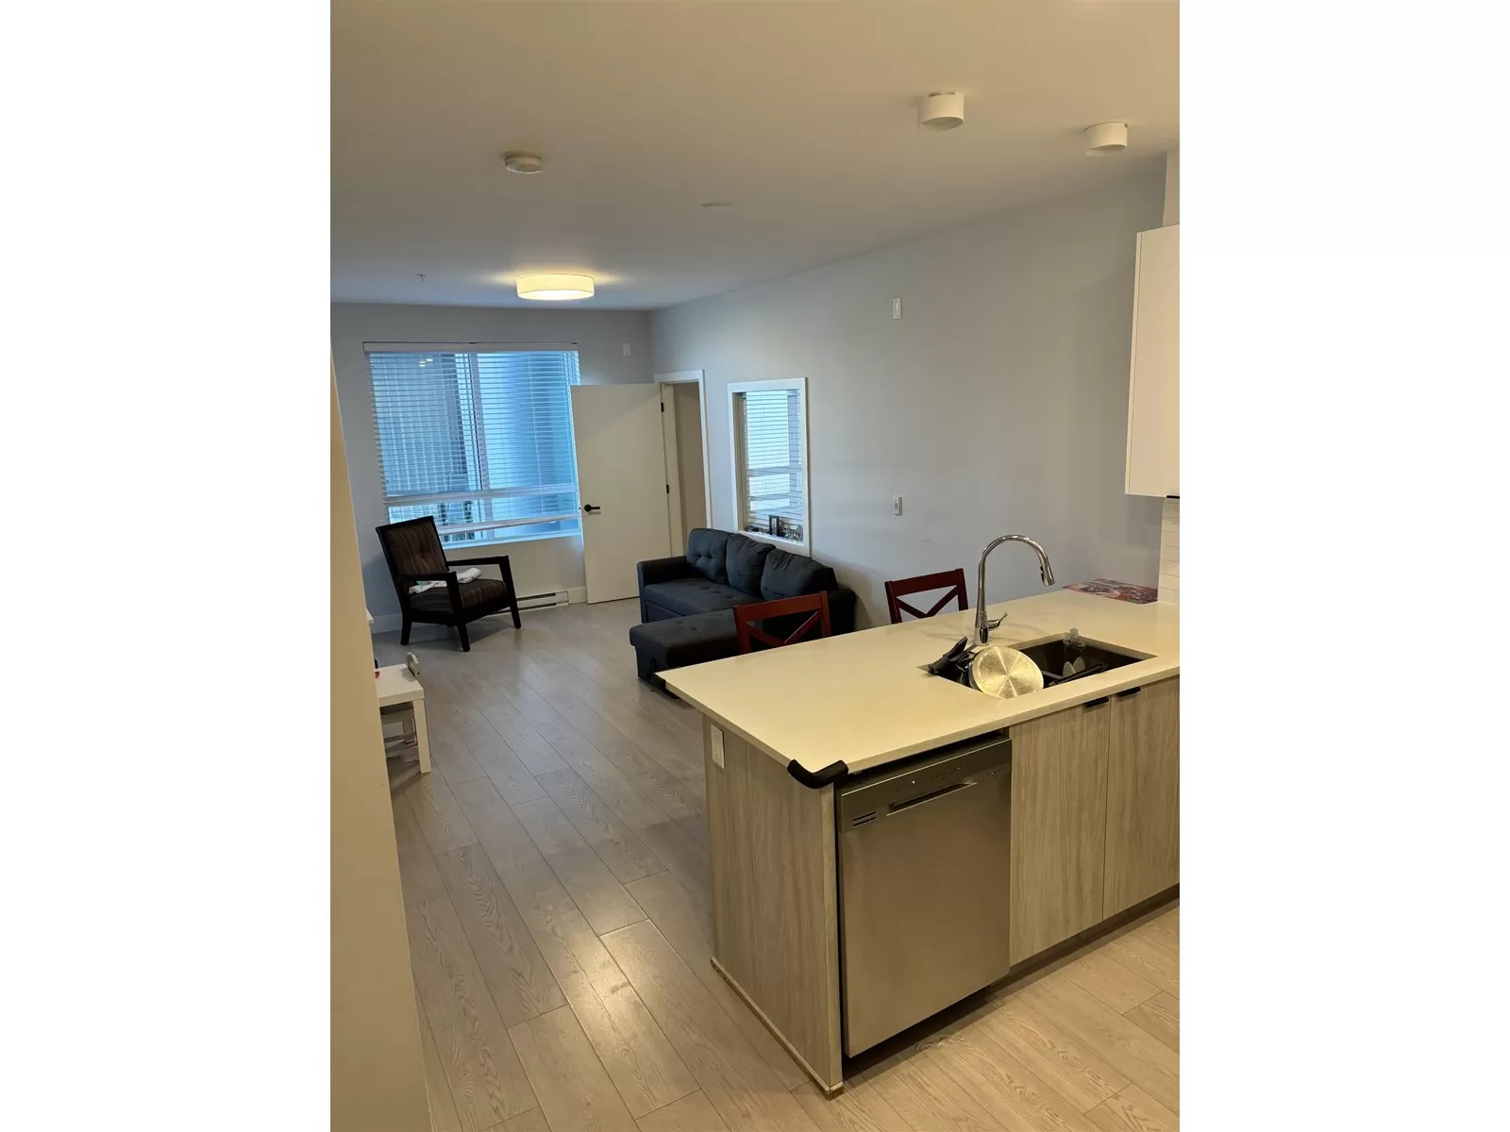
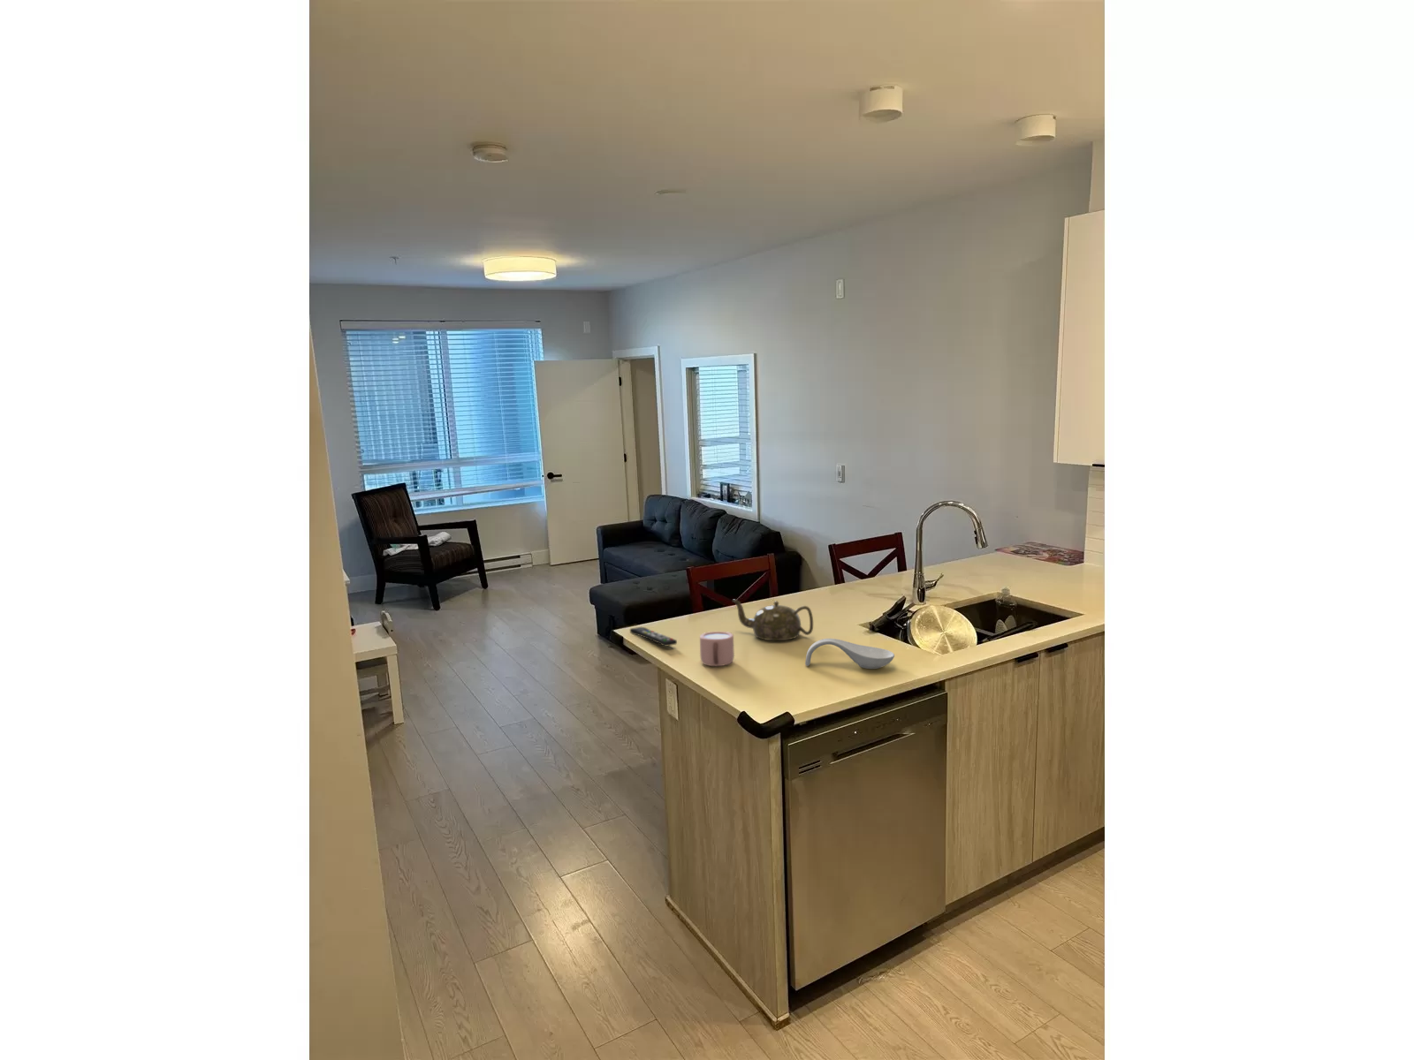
+ spoon rest (850, 652)
+ remote control (652, 636)
+ teapot (773, 618)
+ mug (717, 650)
